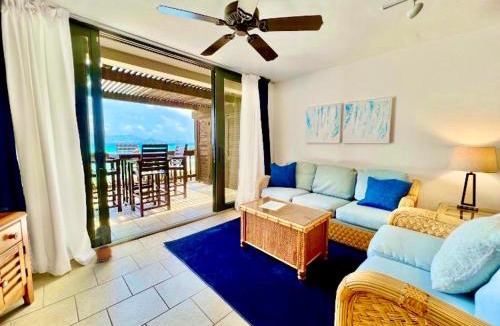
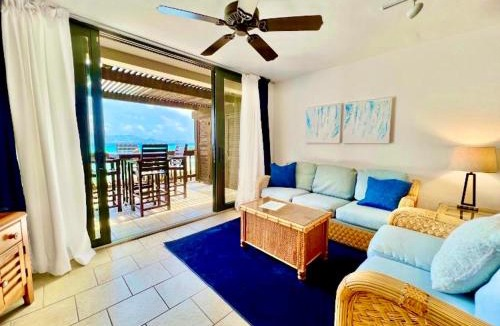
- potted plant (102, 242)
